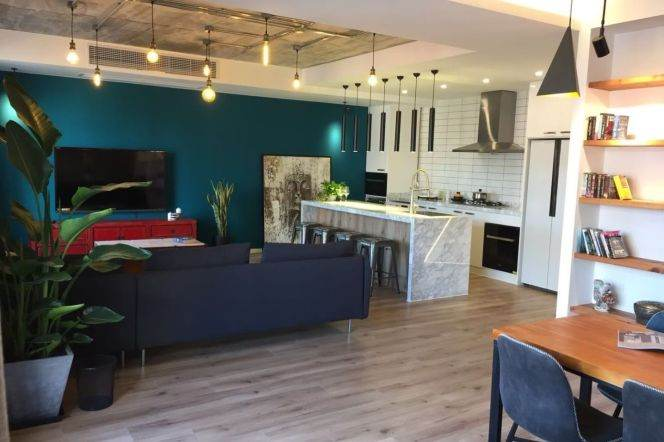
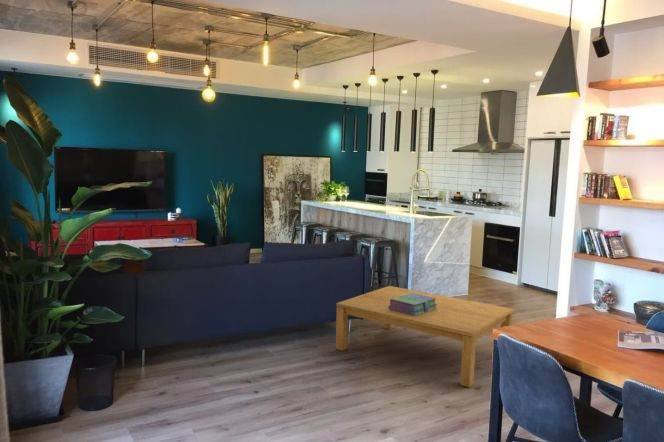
+ stack of books (413, 303)
+ coffee table (423, 329)
